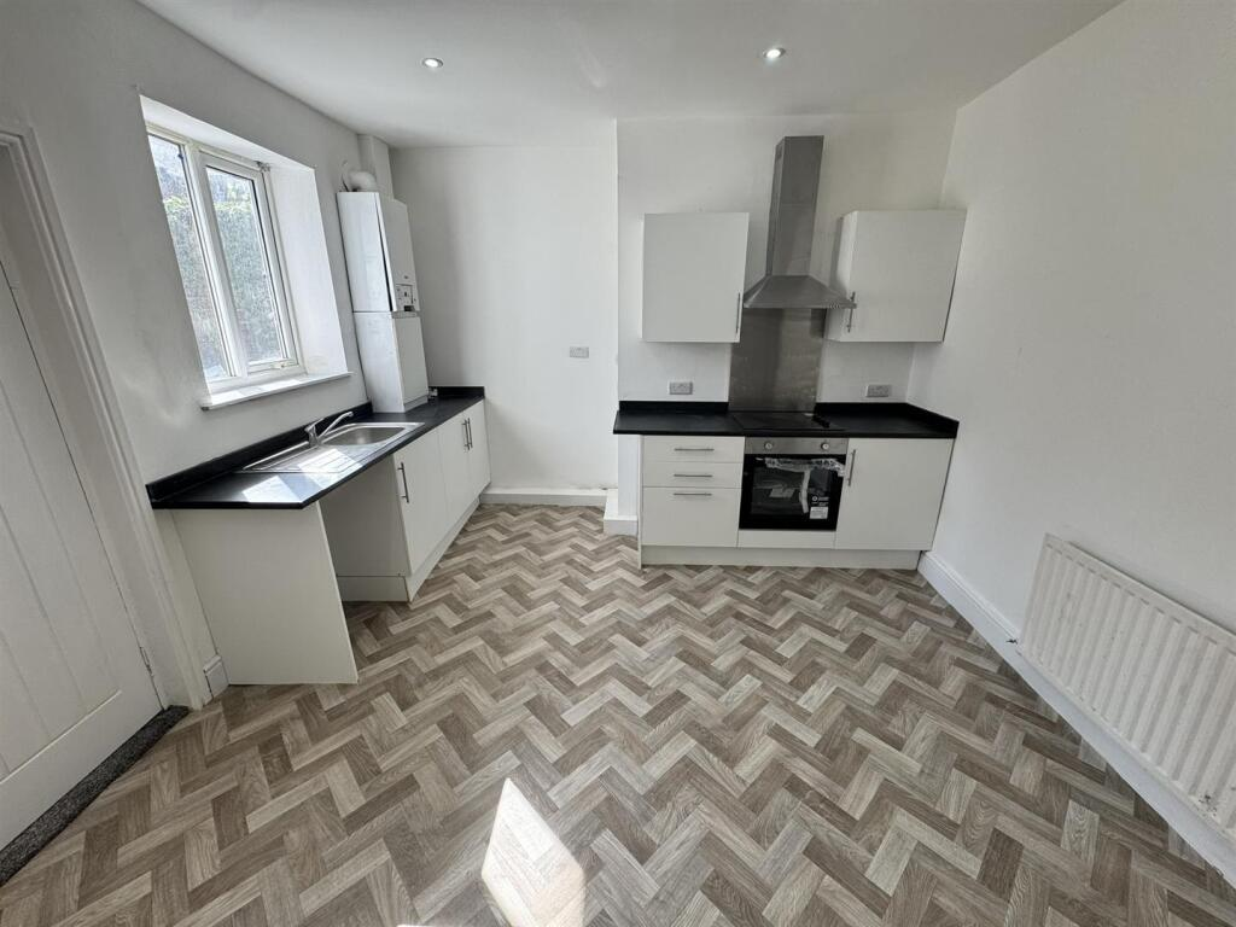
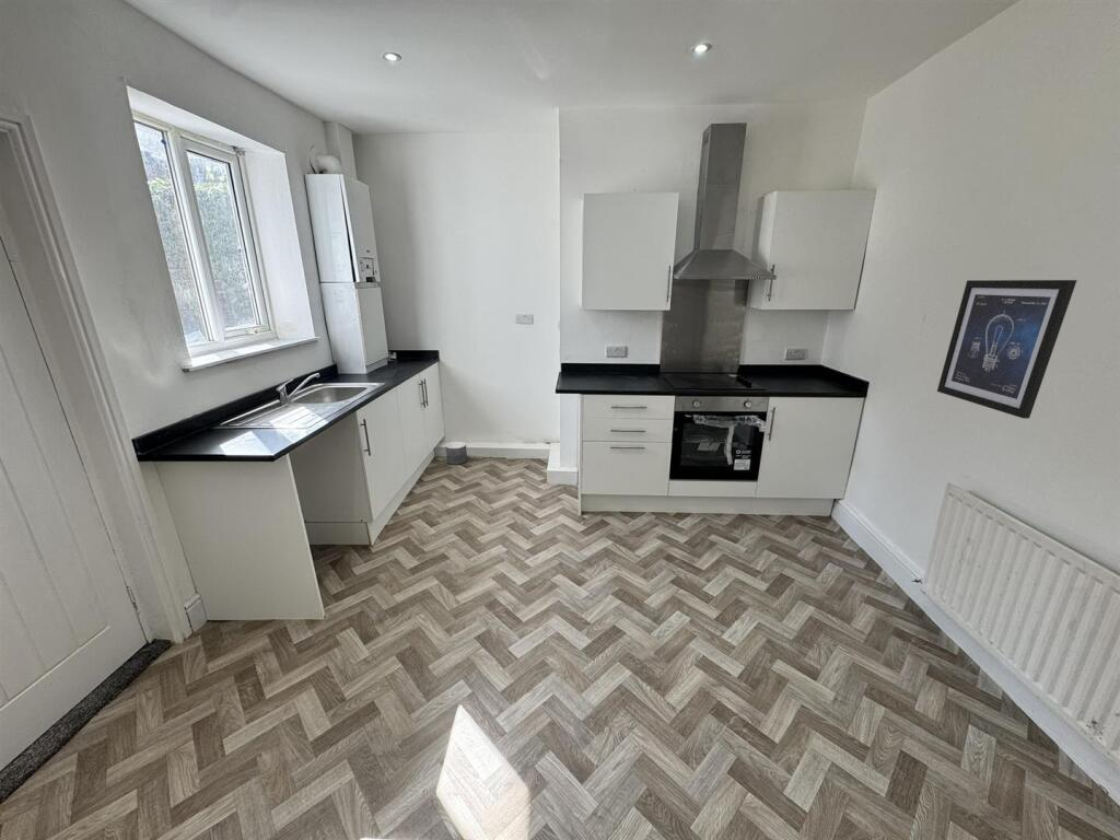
+ planter (456, 453)
+ wall art (995, 343)
